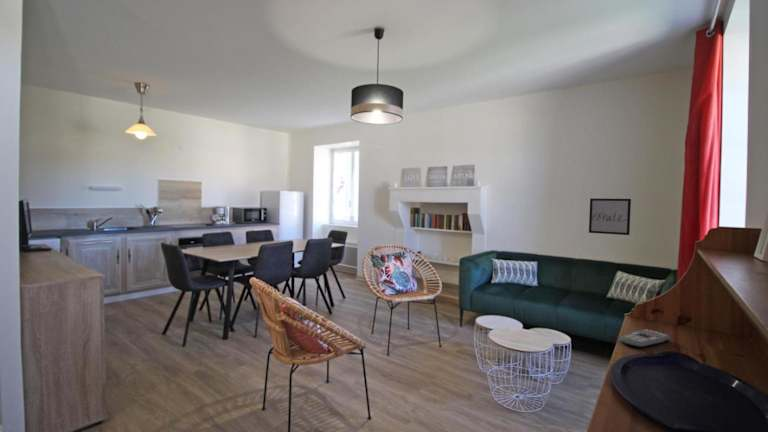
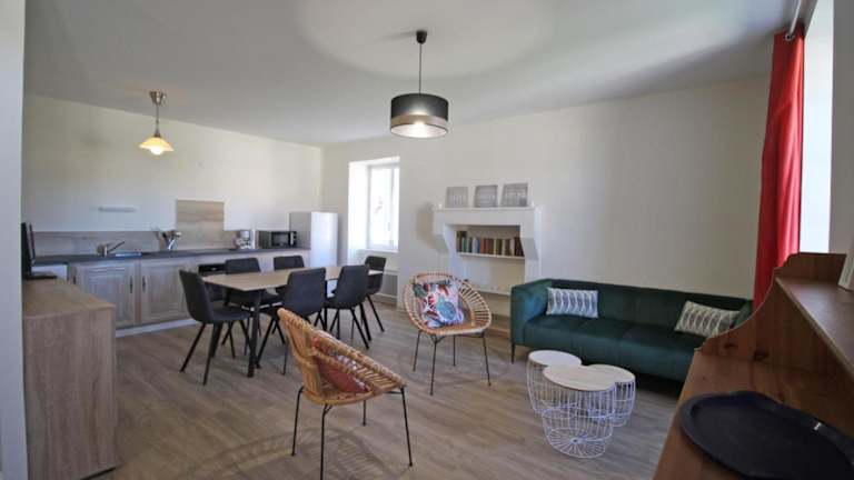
- wall art (609, 216)
- remote control (643, 338)
